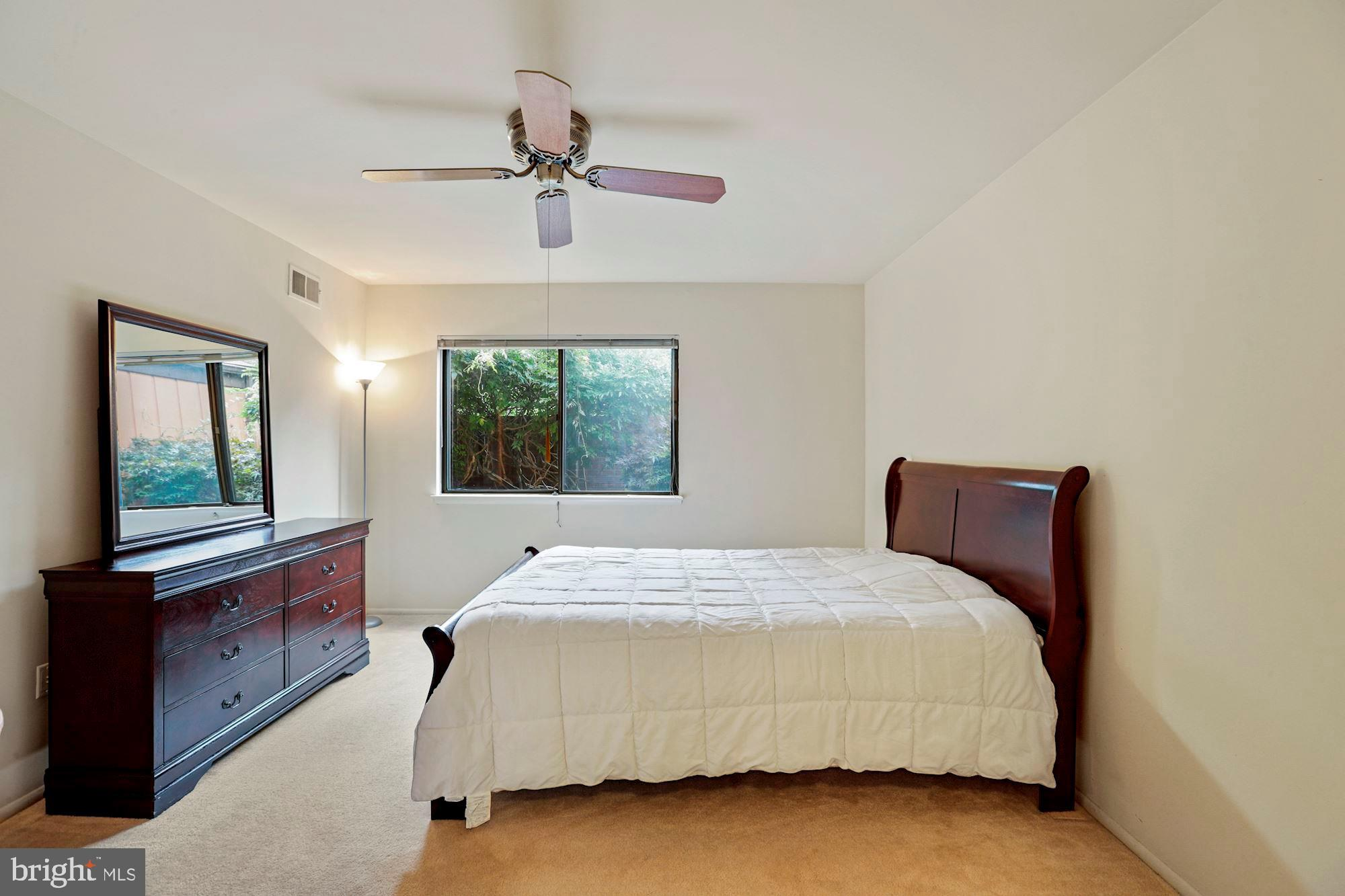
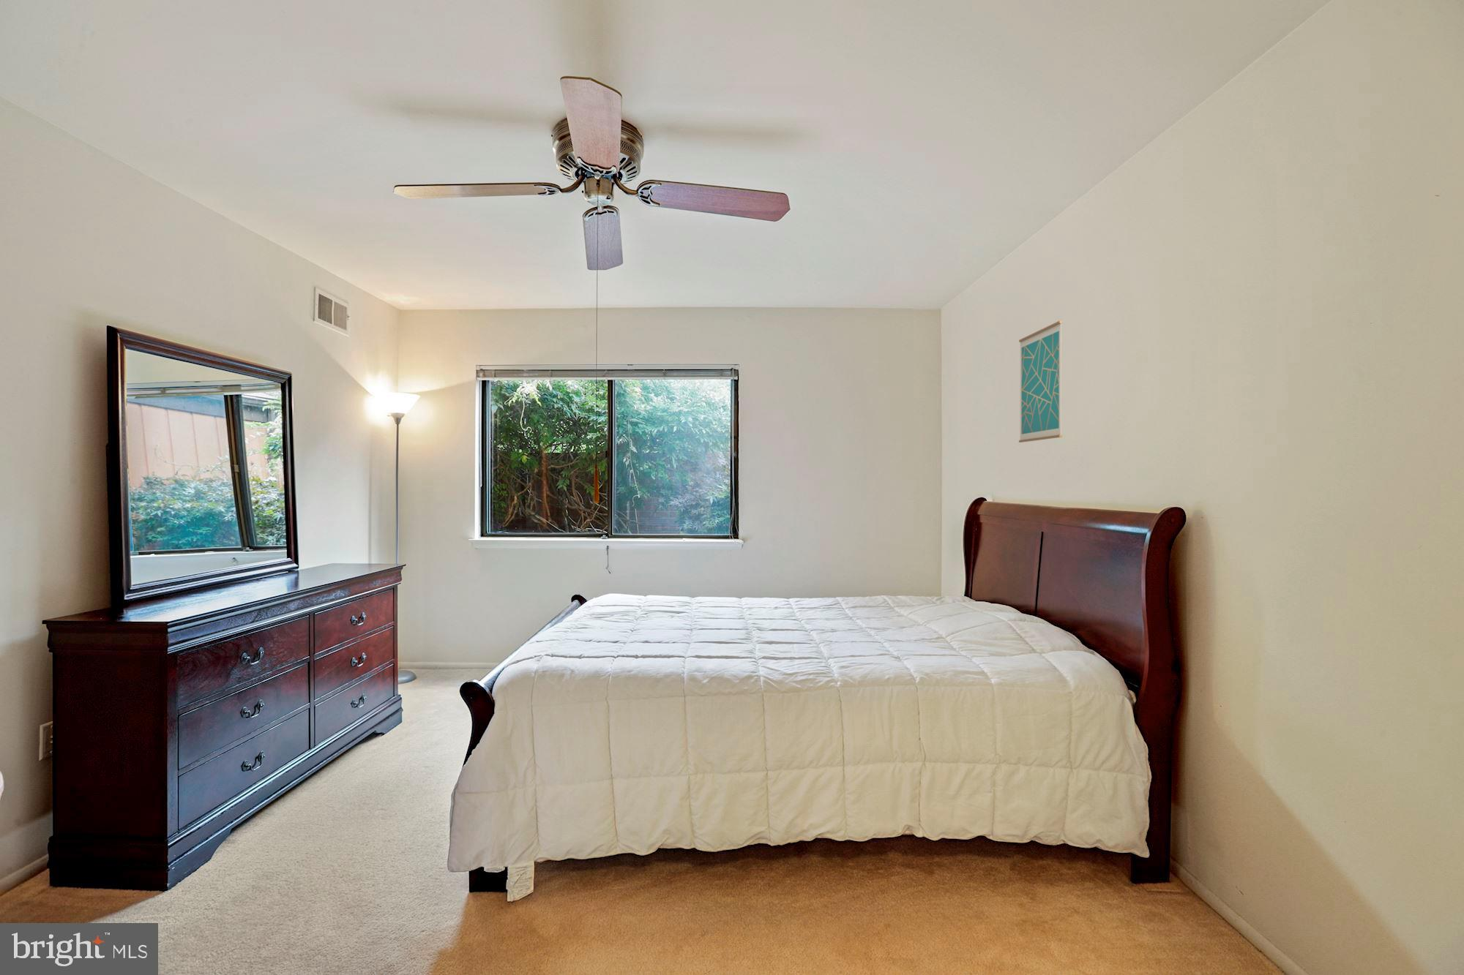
+ wall art (1038, 385)
